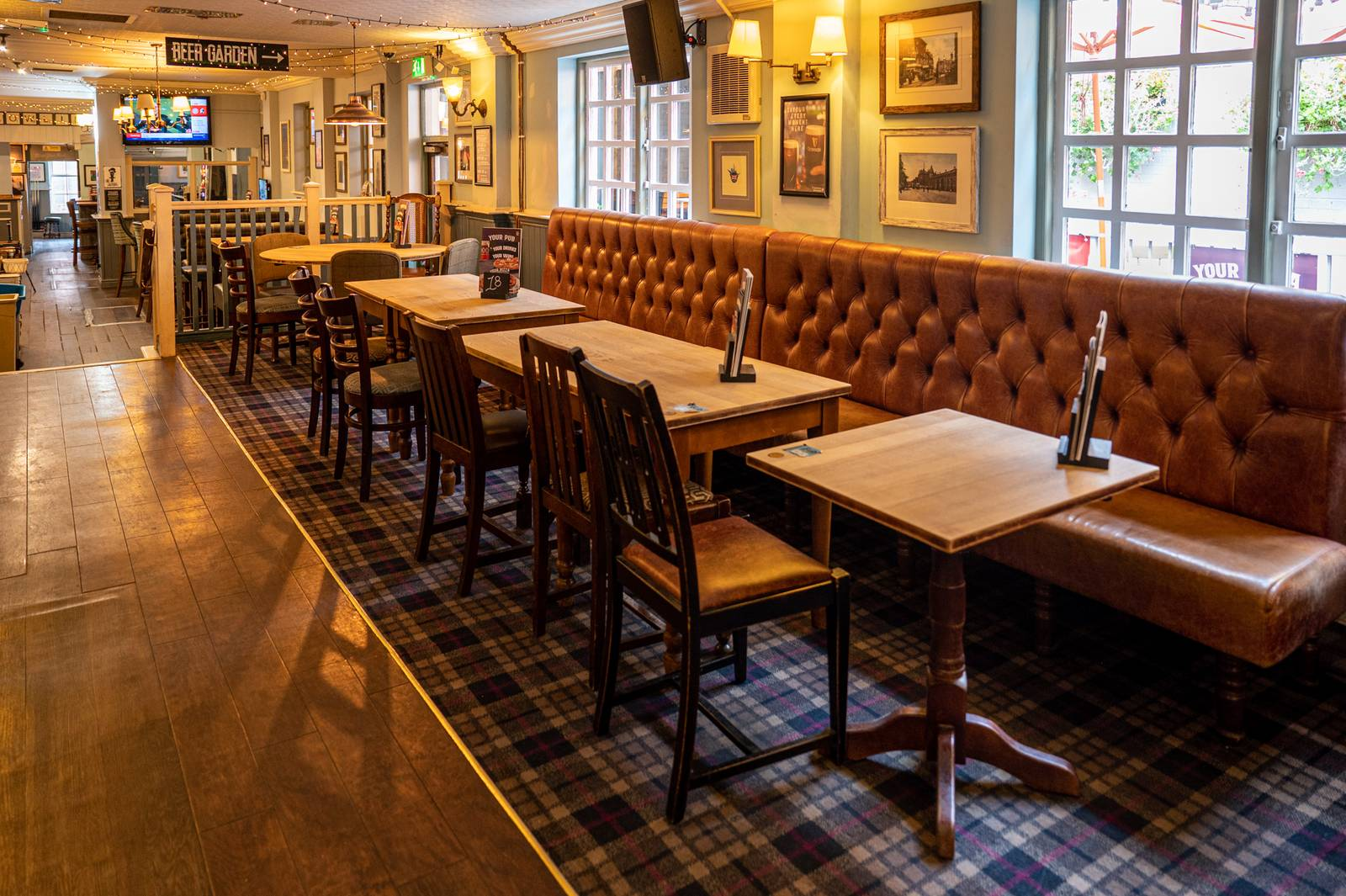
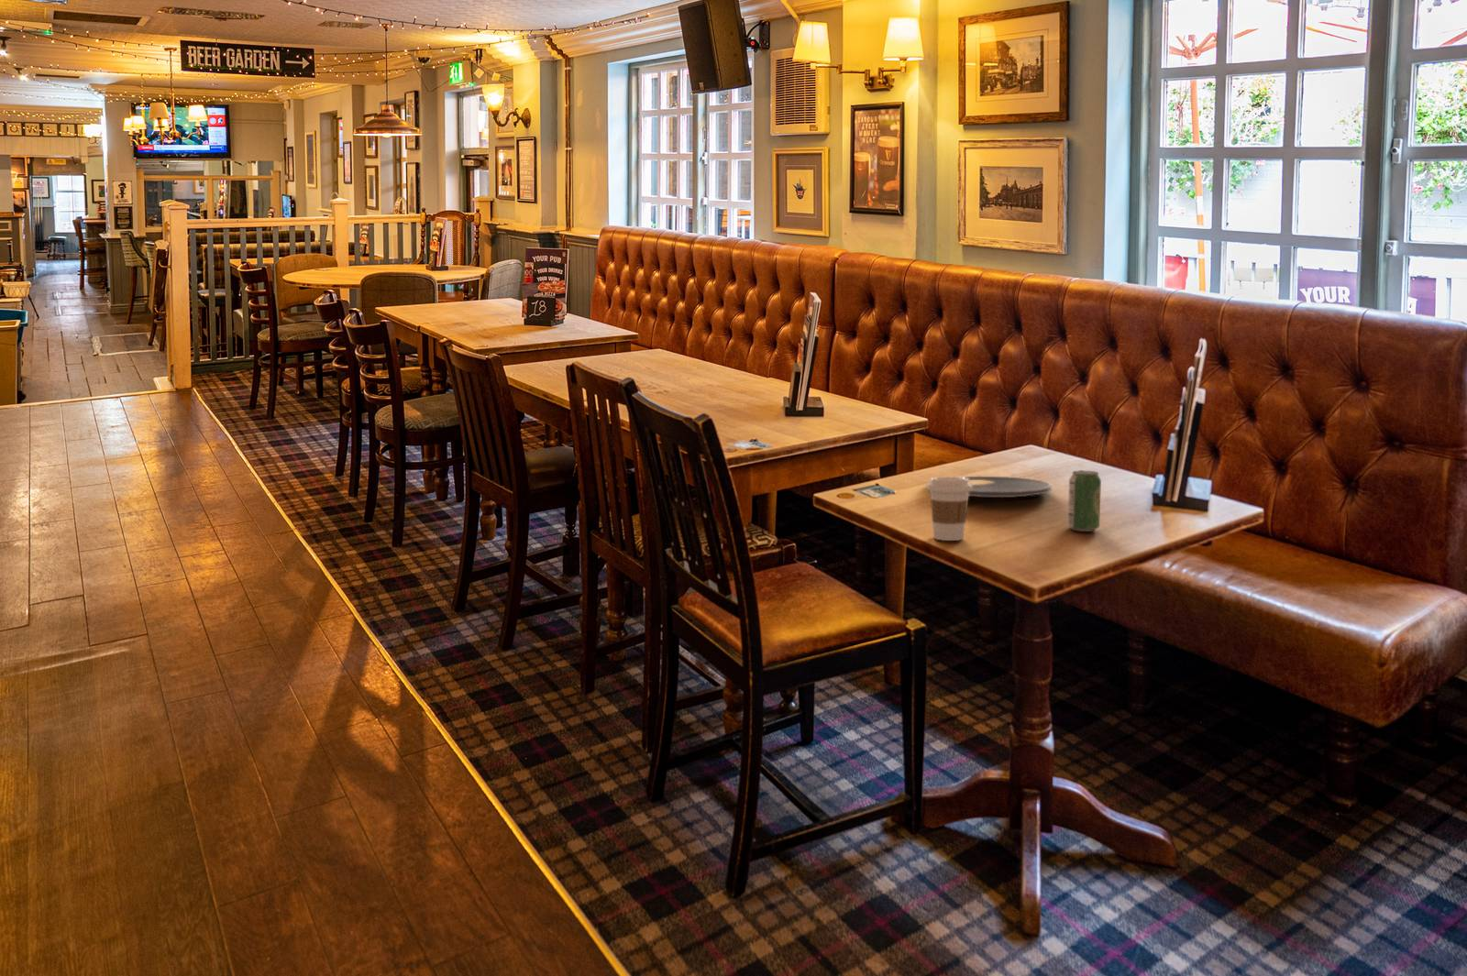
+ plate (990, 488)
+ coffee cup (949, 508)
+ beverage can (1083, 500)
